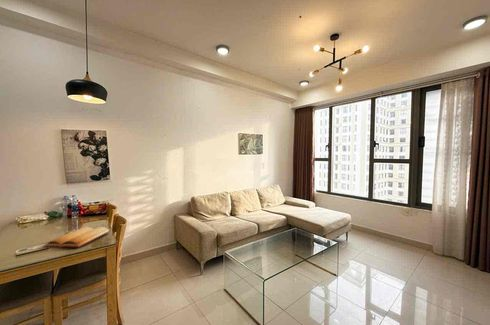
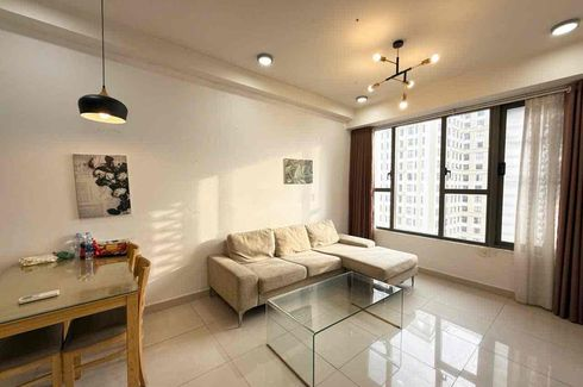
- bible (79, 236)
